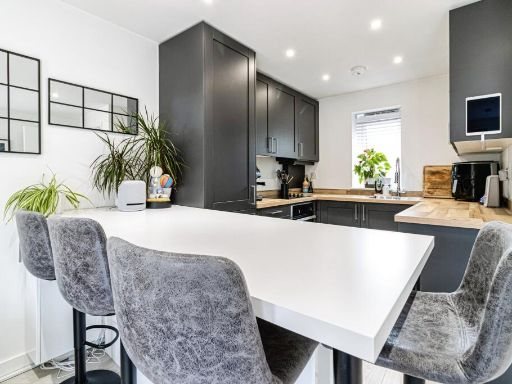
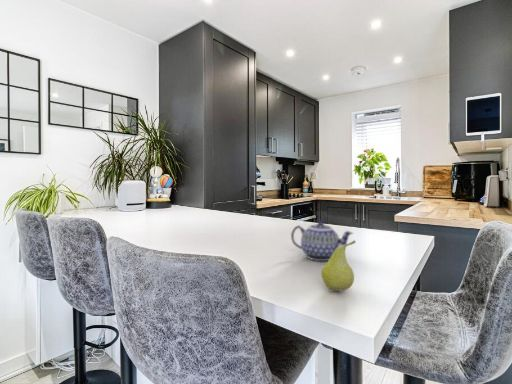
+ teapot (320, 239)
+ fruit (339, 264)
